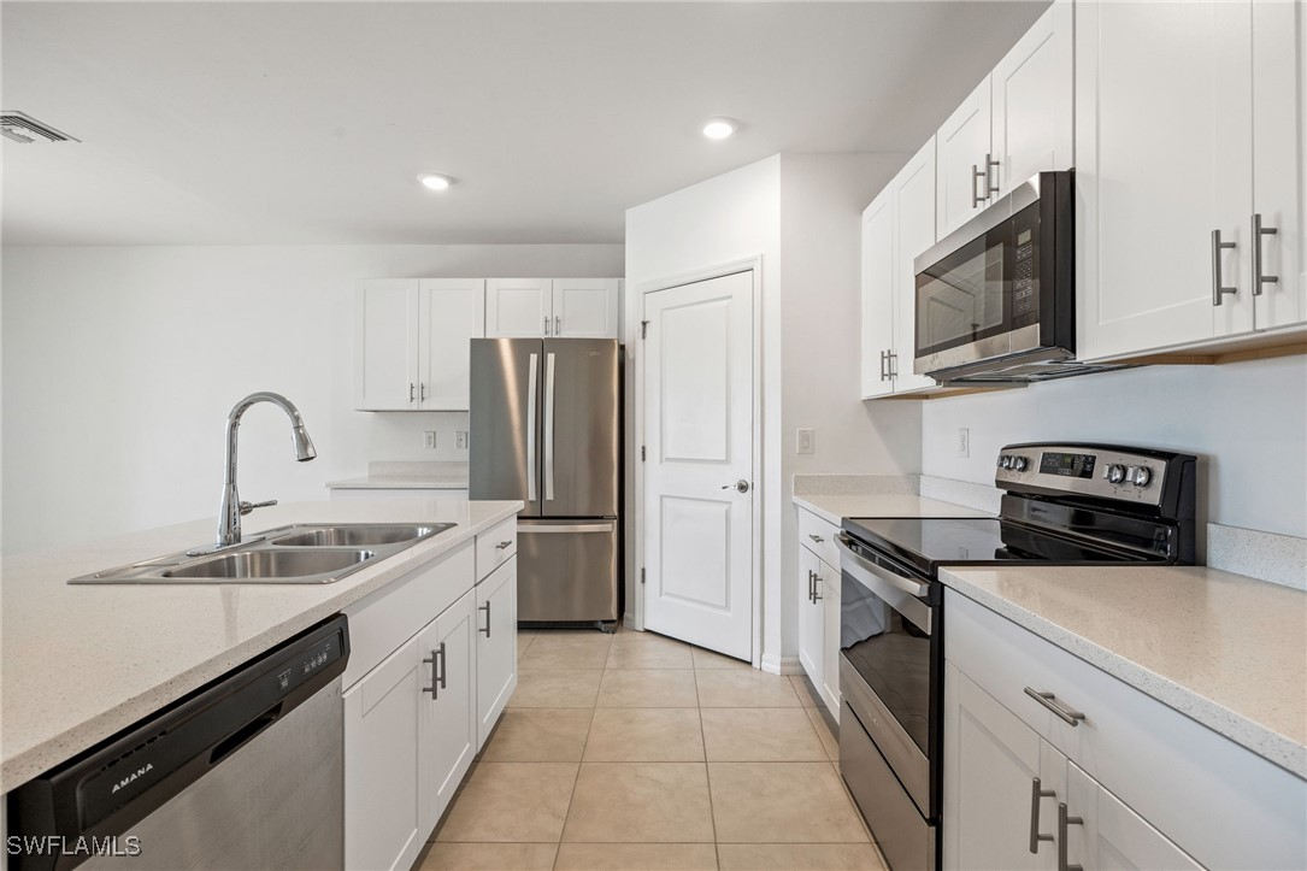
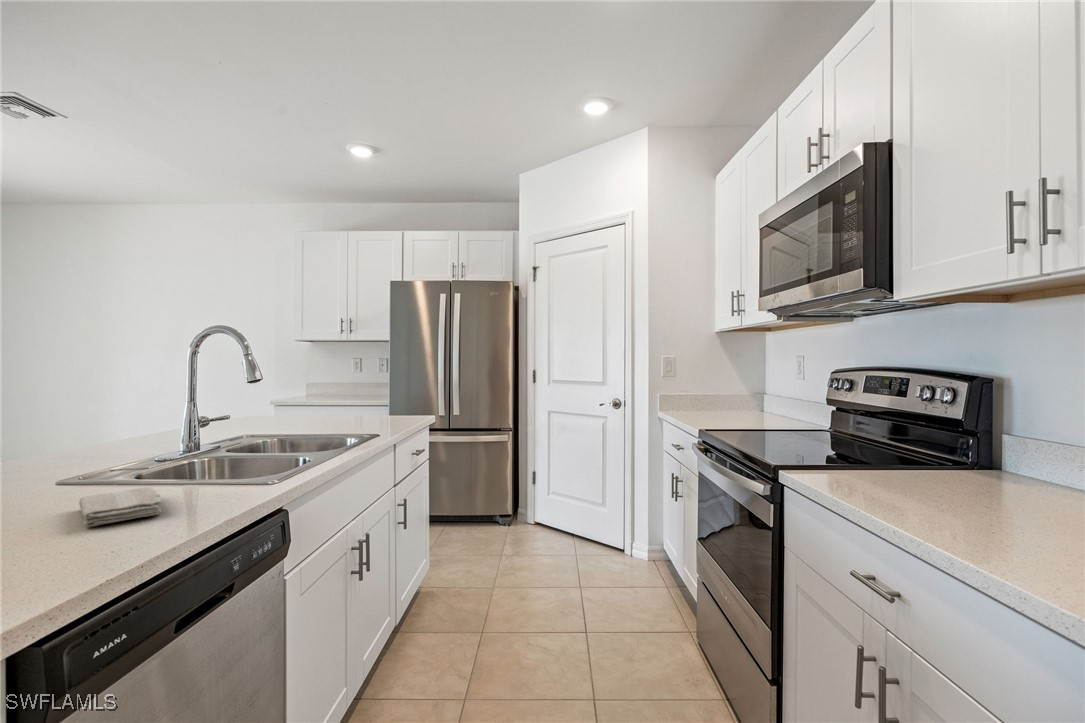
+ washcloth (120, 503)
